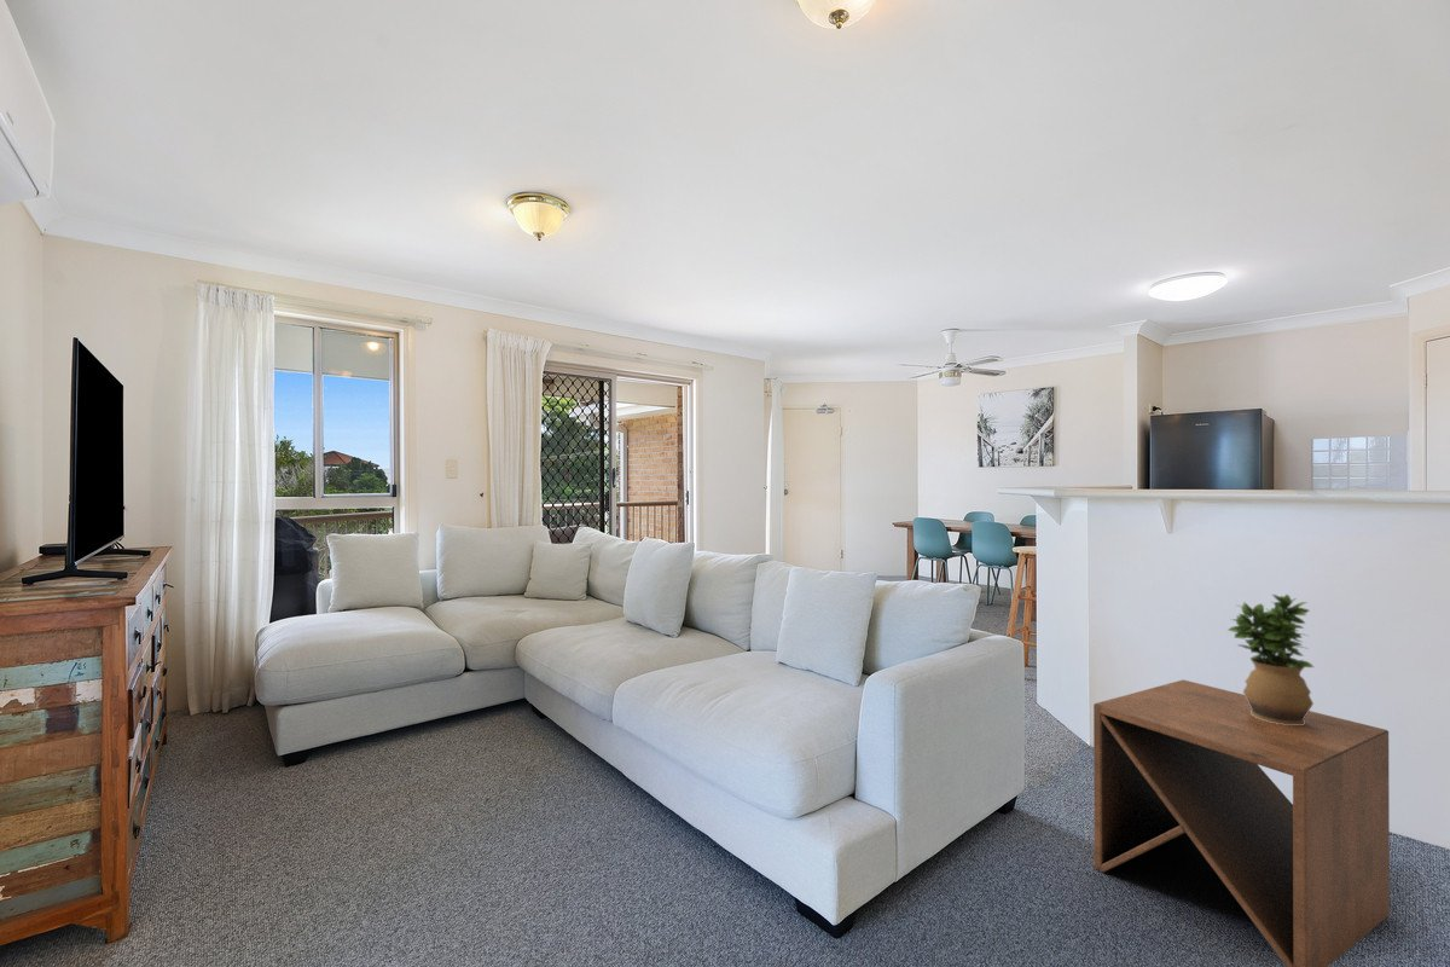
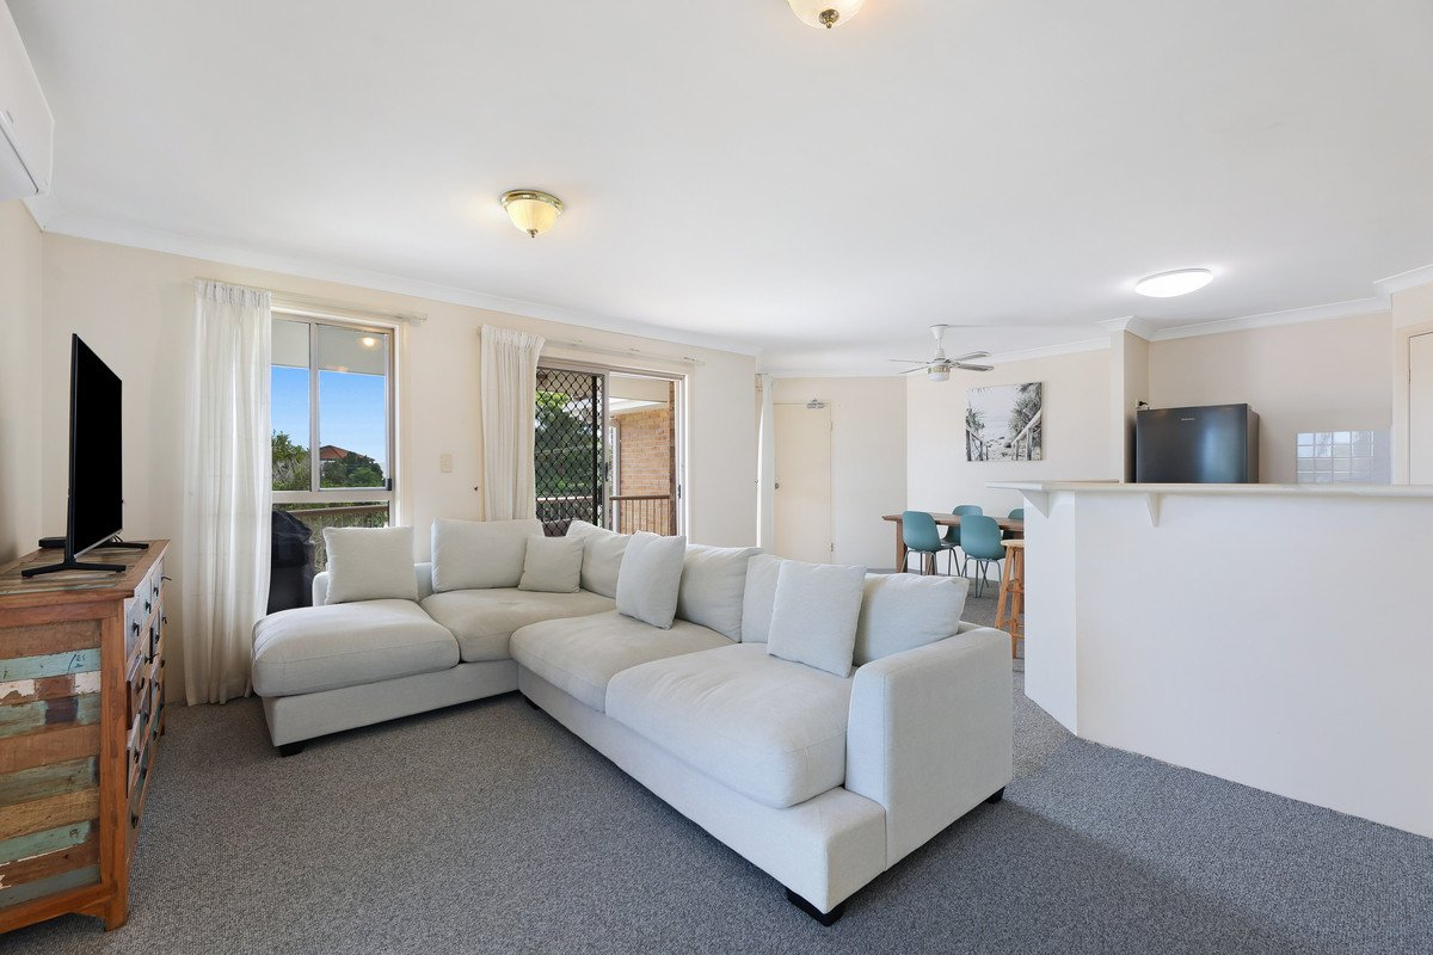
- potted plant (1269, 653)
- side table (1232, 803)
